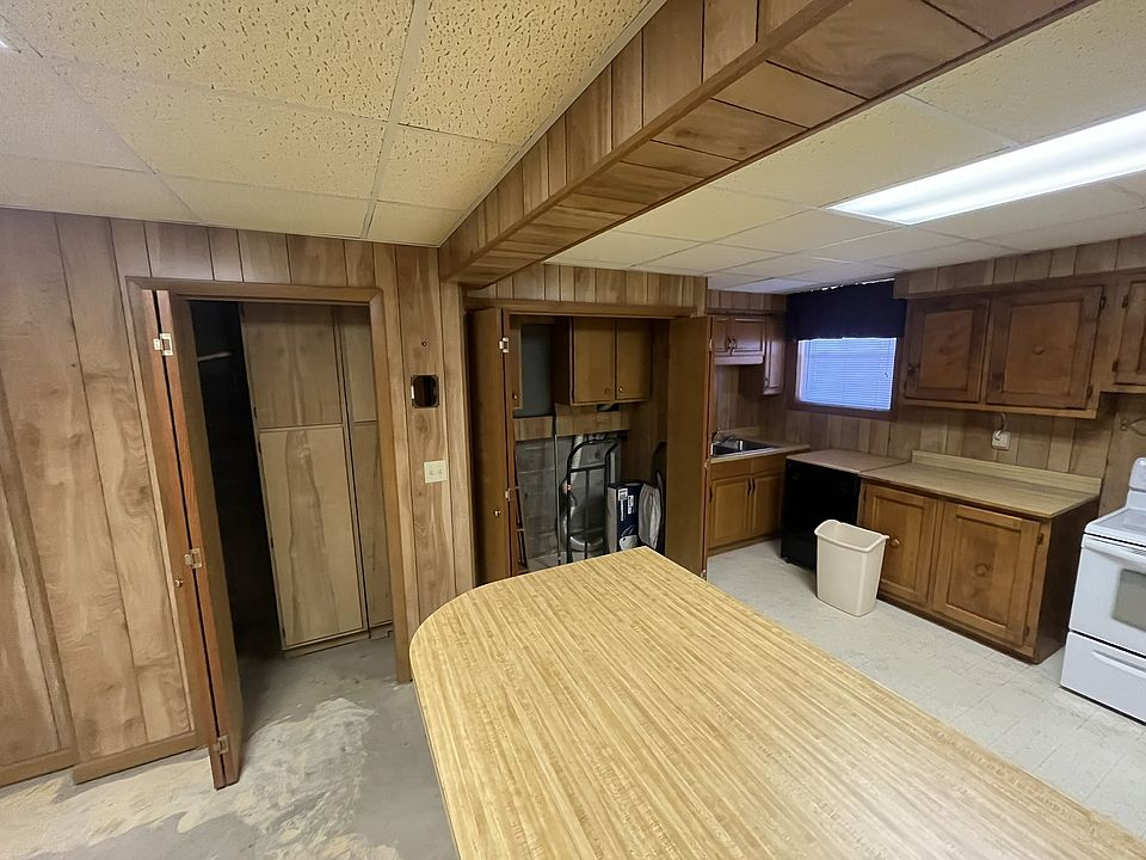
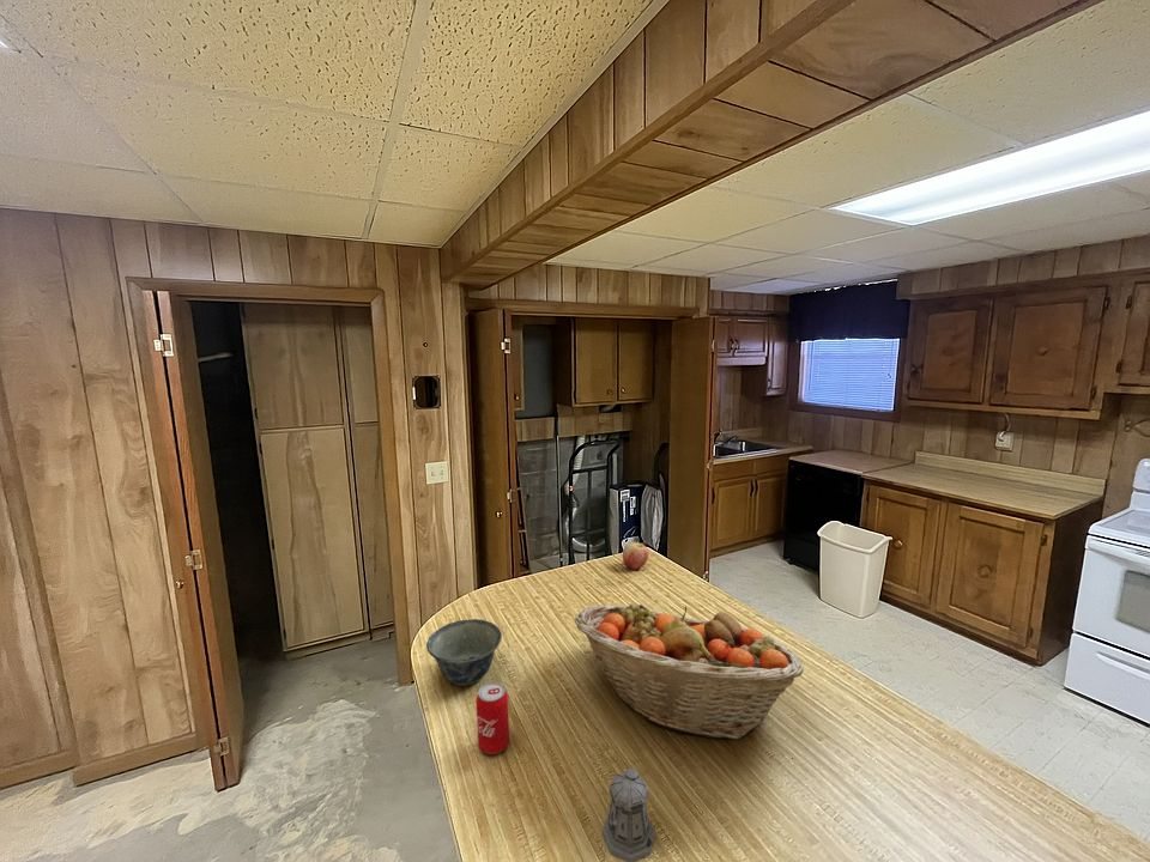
+ bowl (465, 656)
+ beverage can (492, 717)
+ apple (635, 554)
+ pepper shaker (625, 812)
+ fruit basket (680, 652)
